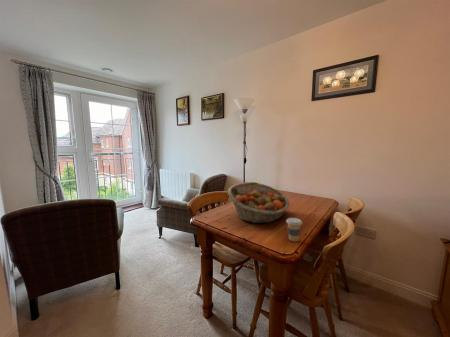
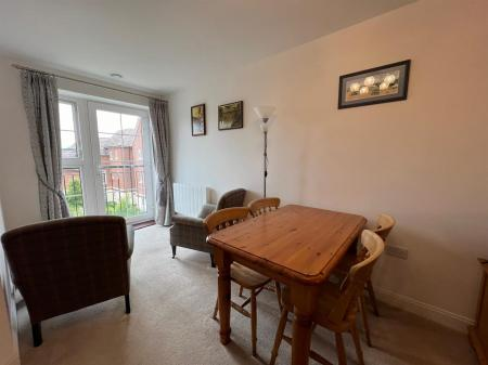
- coffee cup (293, 229)
- fruit basket (258, 200)
